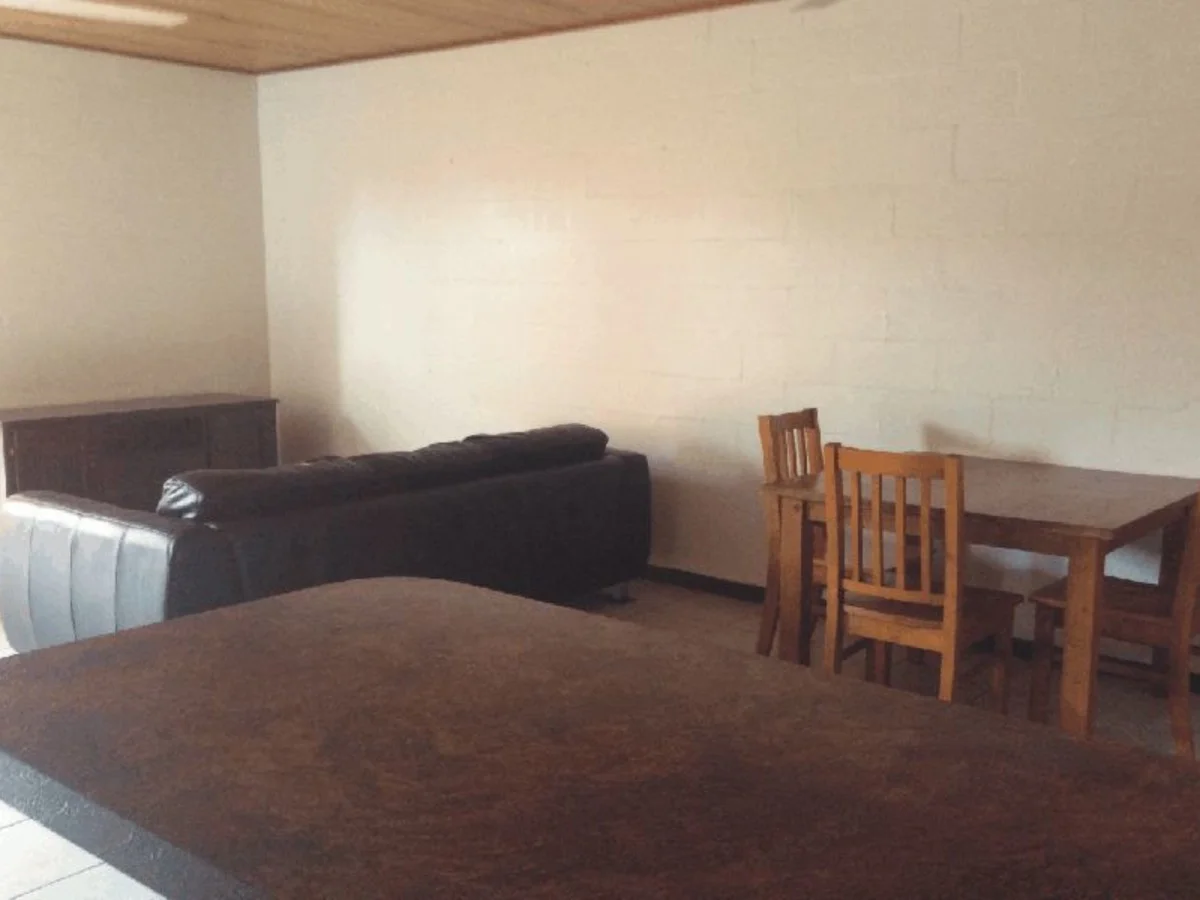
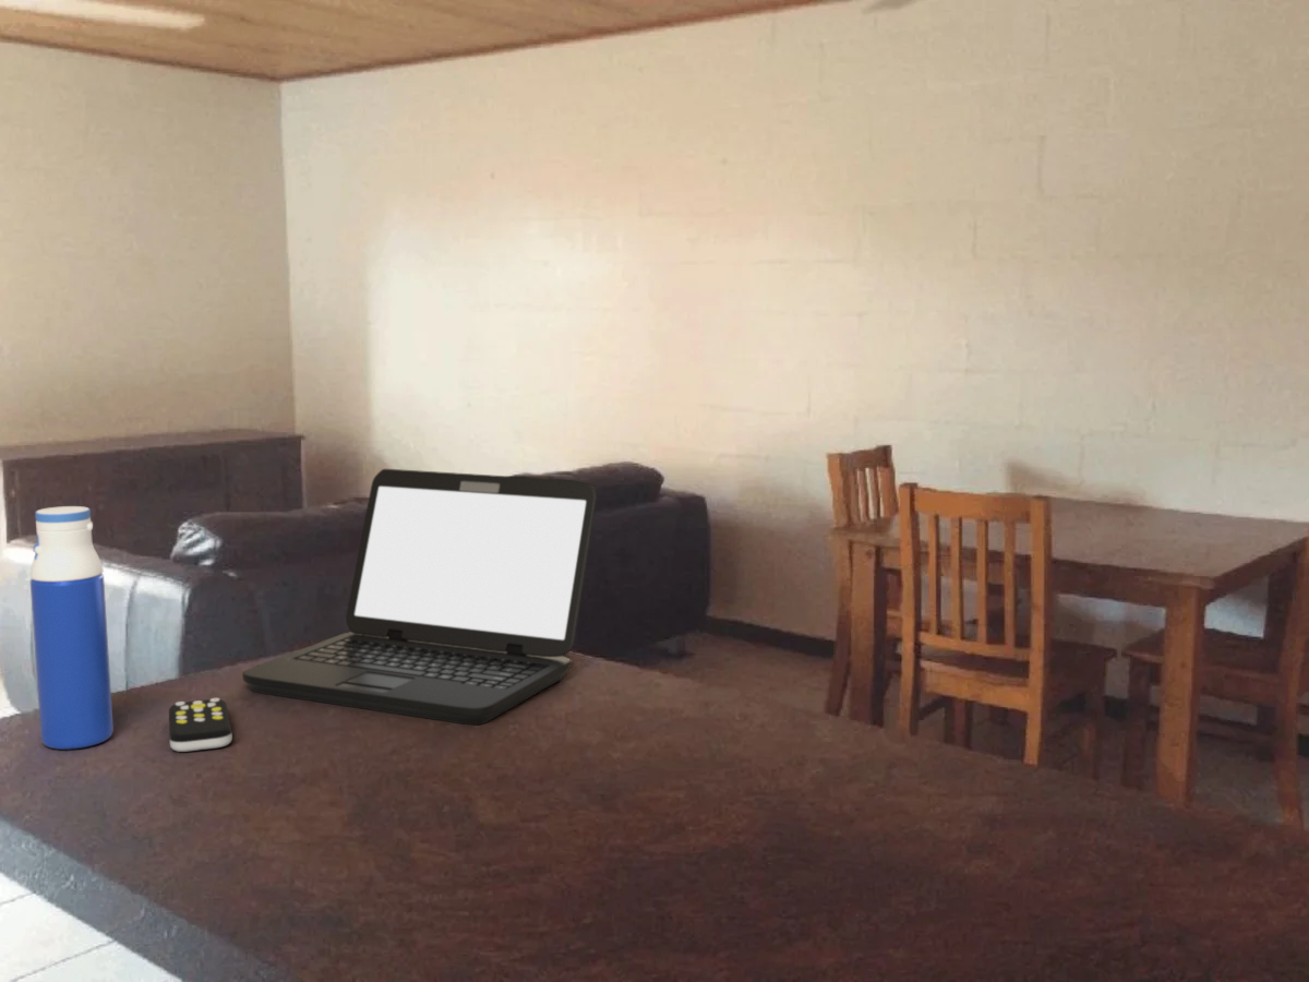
+ remote control (200, 723)
+ laptop (423, 583)
+ water bottle (70, 625)
